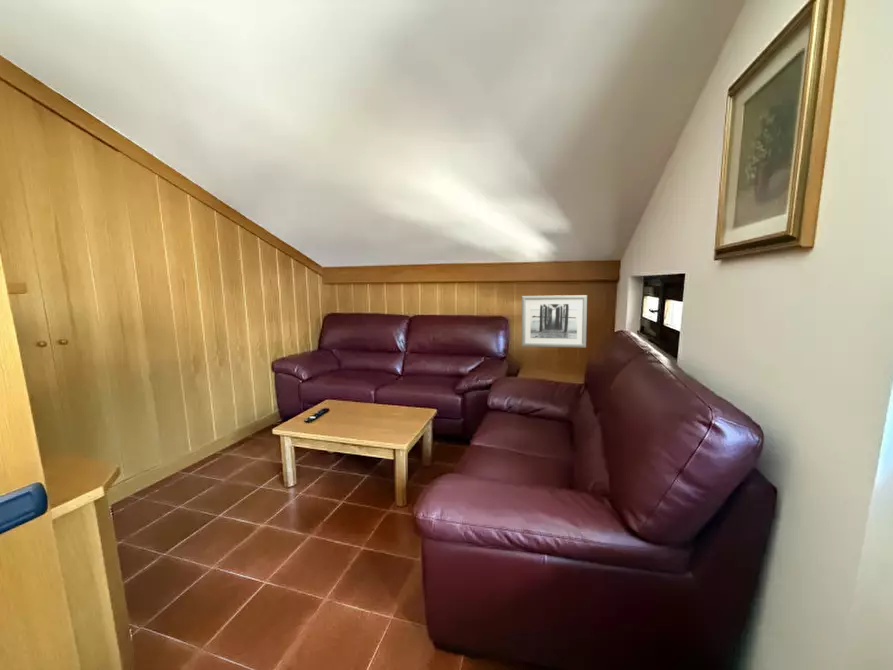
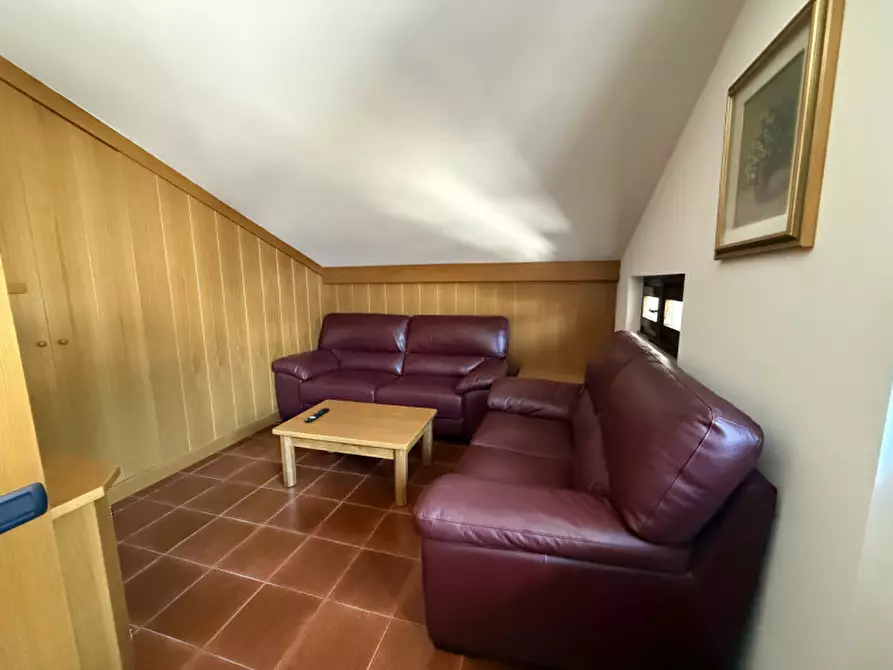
- wall art (553, 321)
